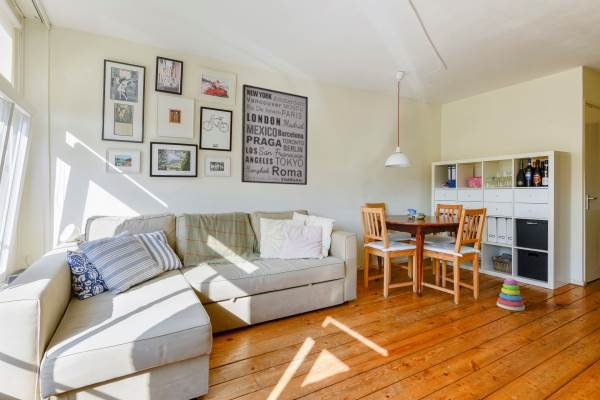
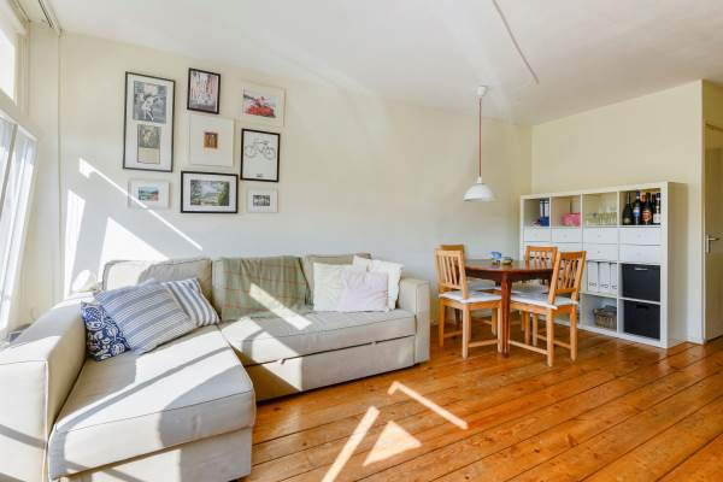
- stacking toy (510, 292)
- wall art (276, 137)
